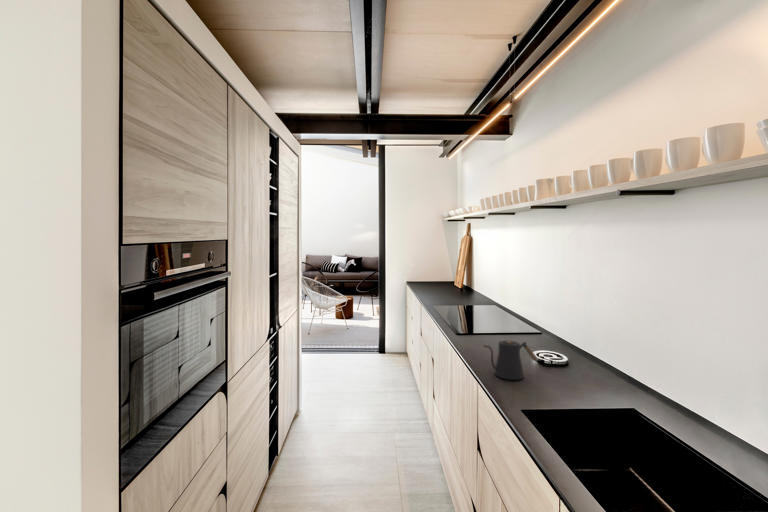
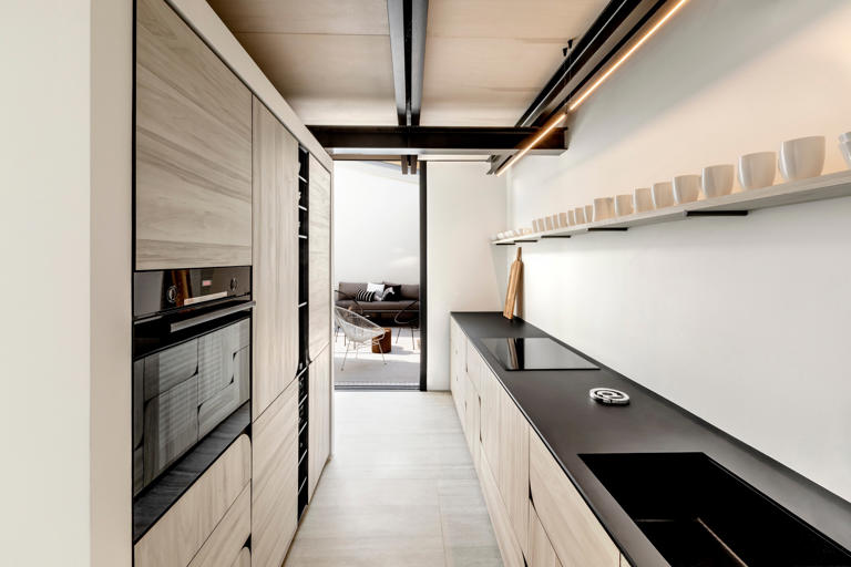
- kettle (510, 358)
